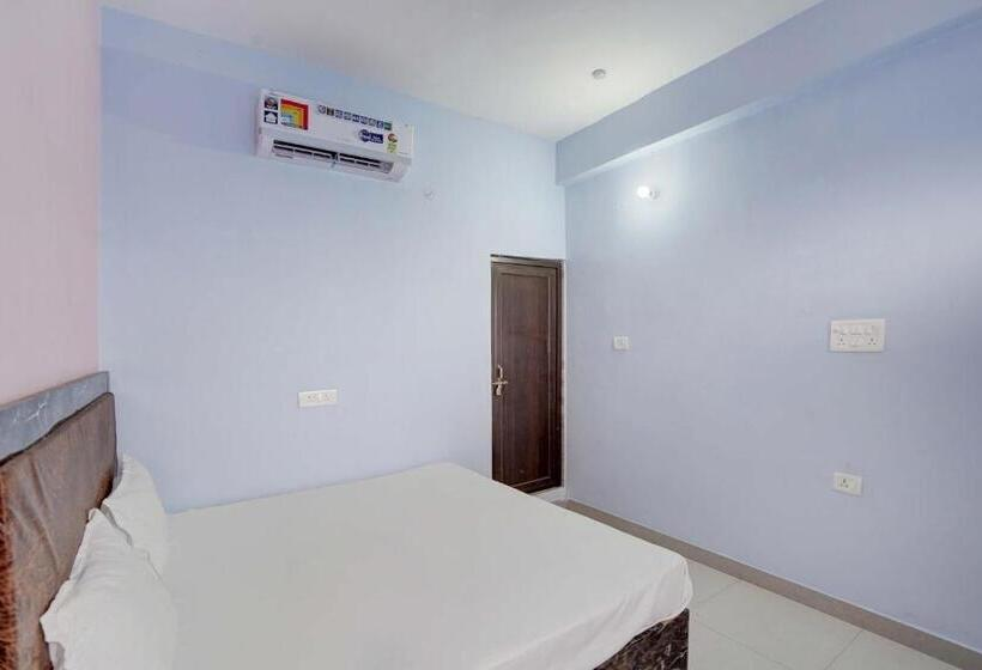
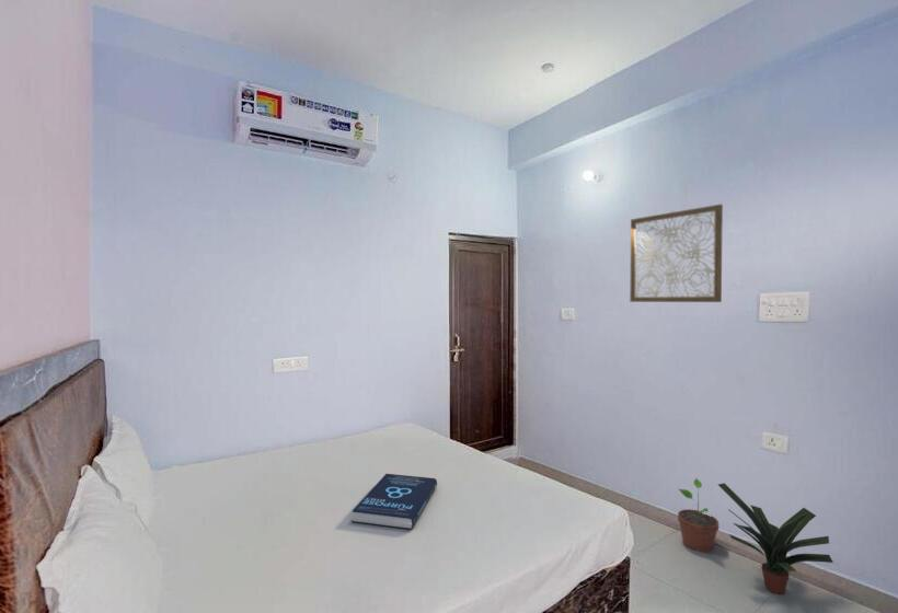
+ potted plant (698, 513)
+ wall art (674, 259)
+ book (398, 498)
+ potted plant (769, 542)
